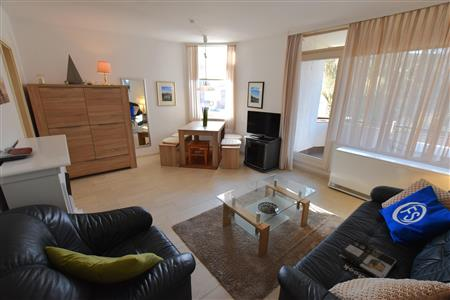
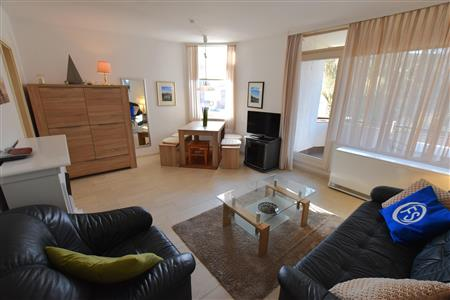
- magazine (364, 260)
